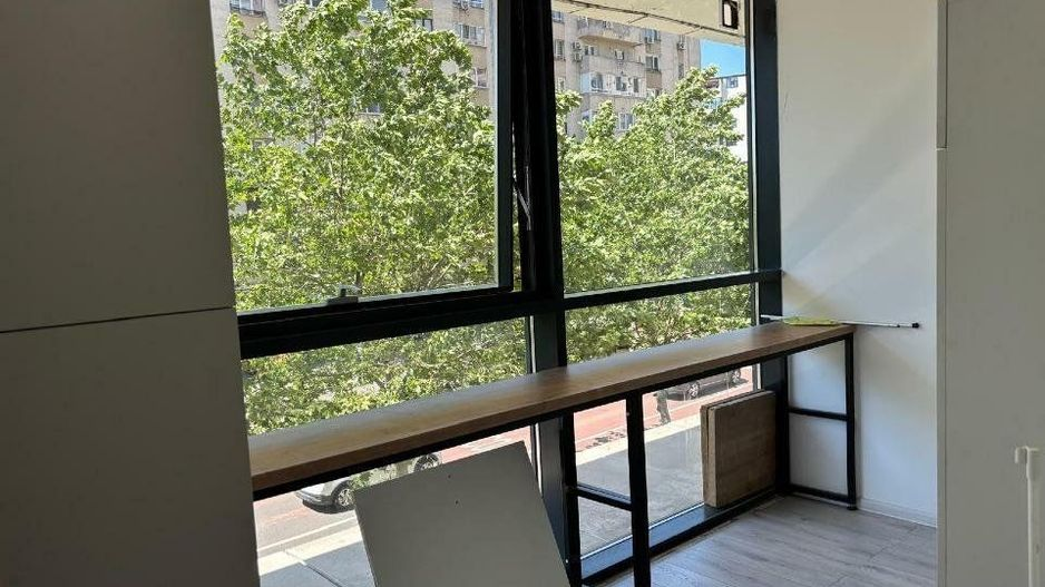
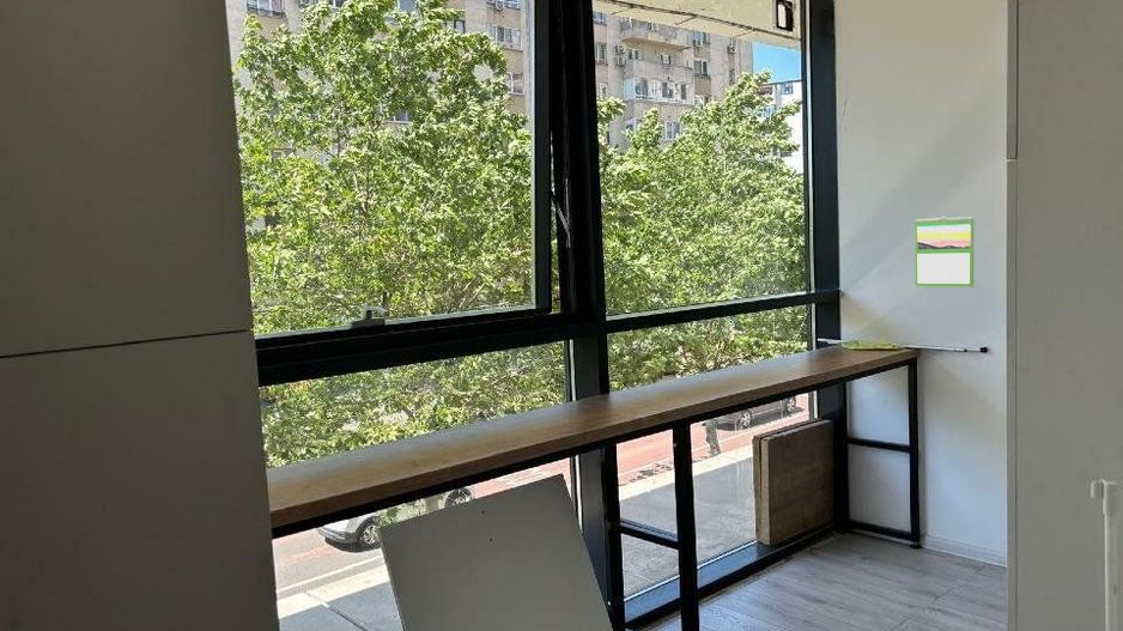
+ calendar (943, 251)
